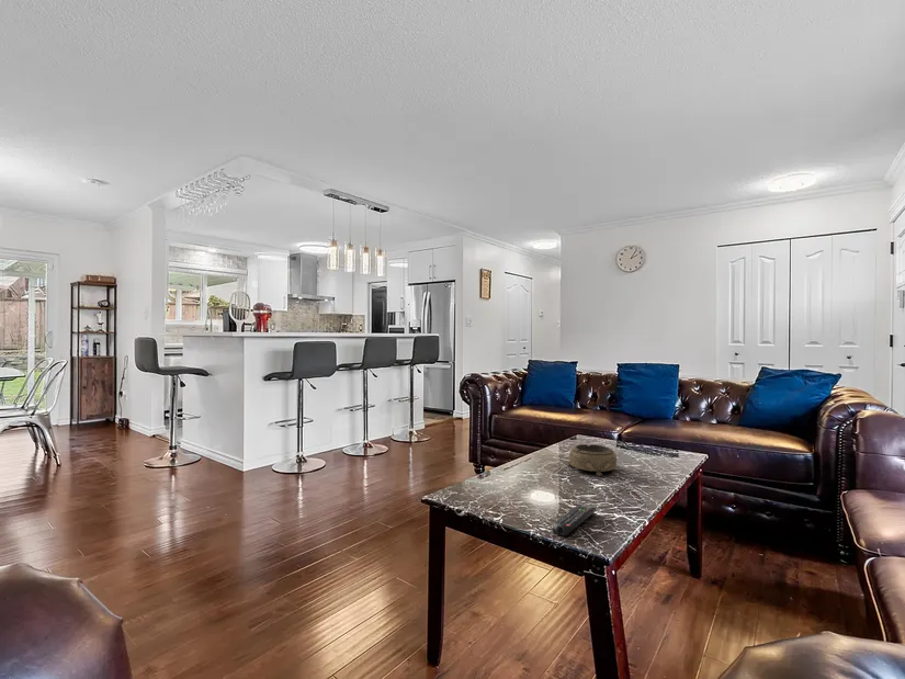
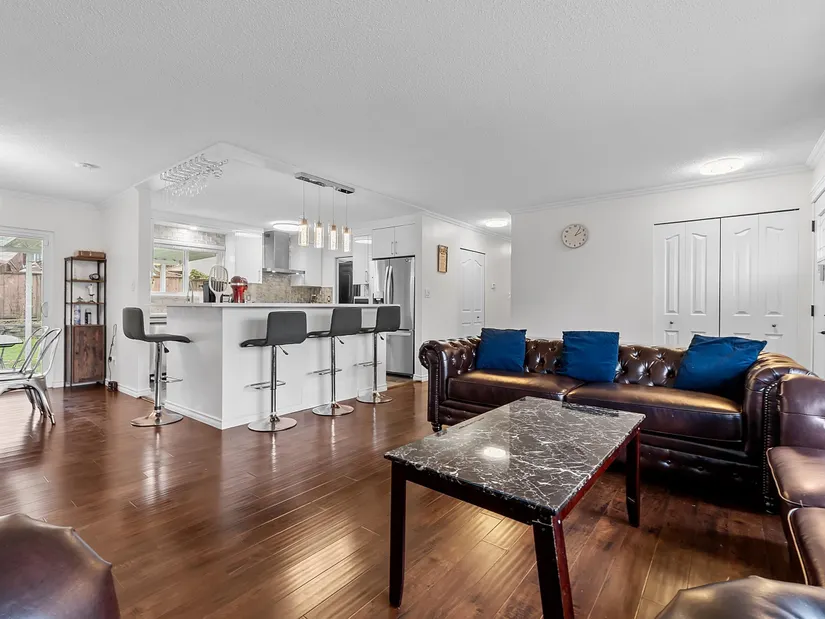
- decorative bowl (592, 459)
- remote control (575, 518)
